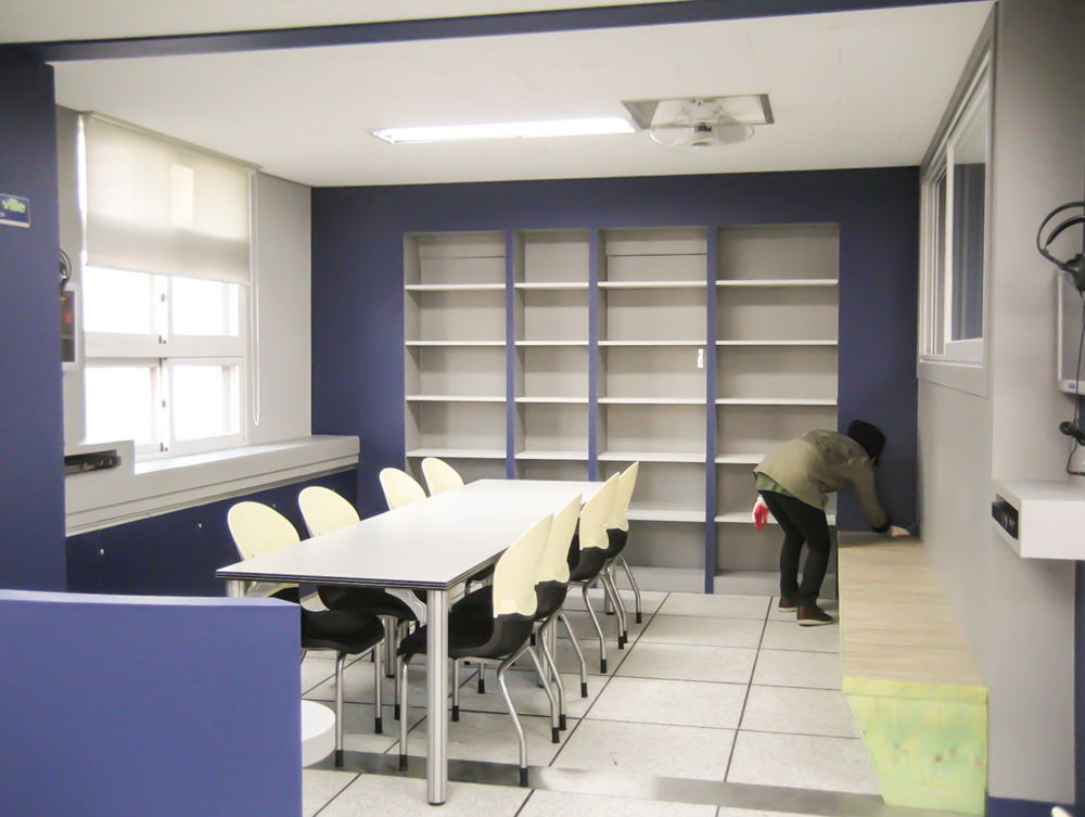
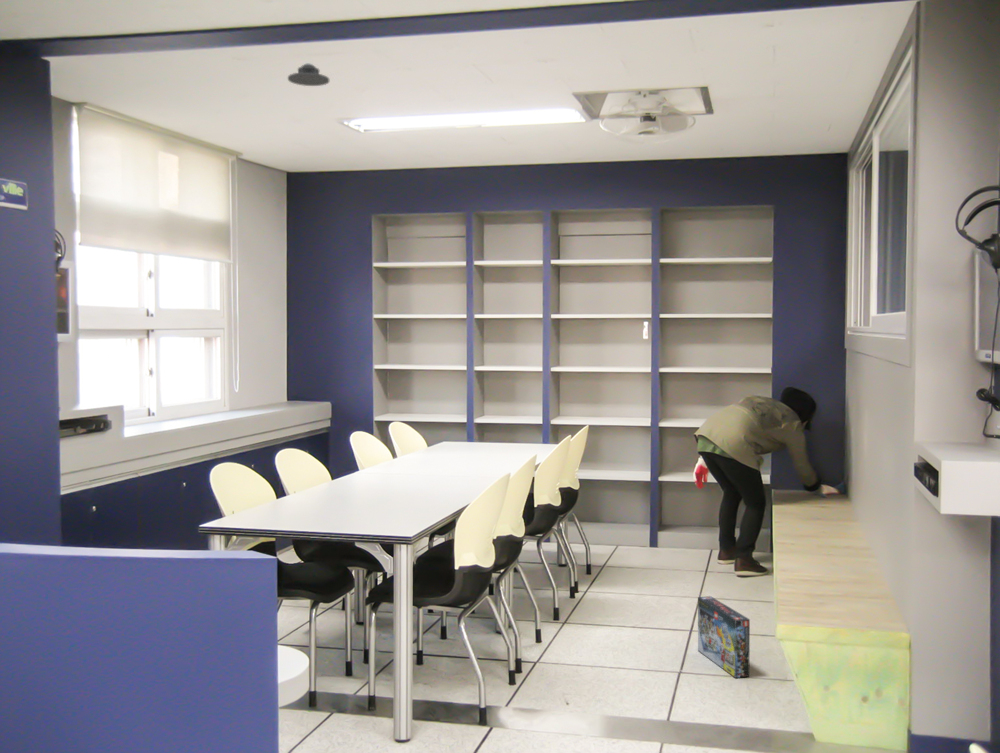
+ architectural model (308, 71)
+ box (722, 635)
